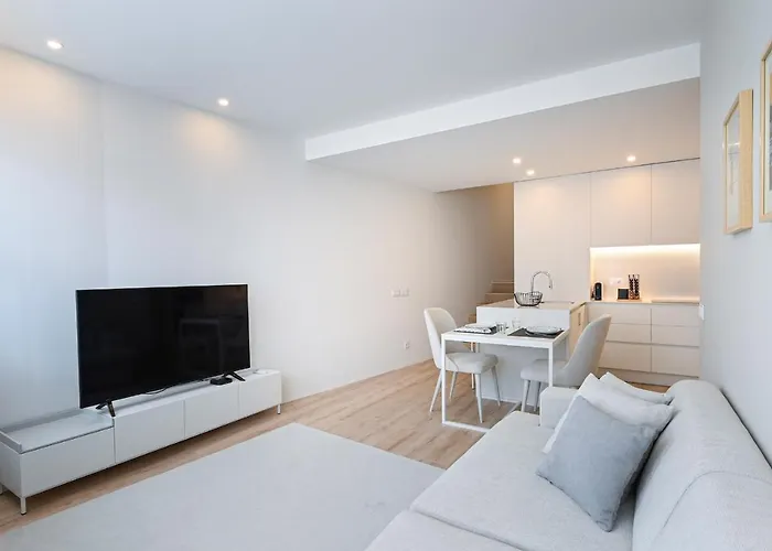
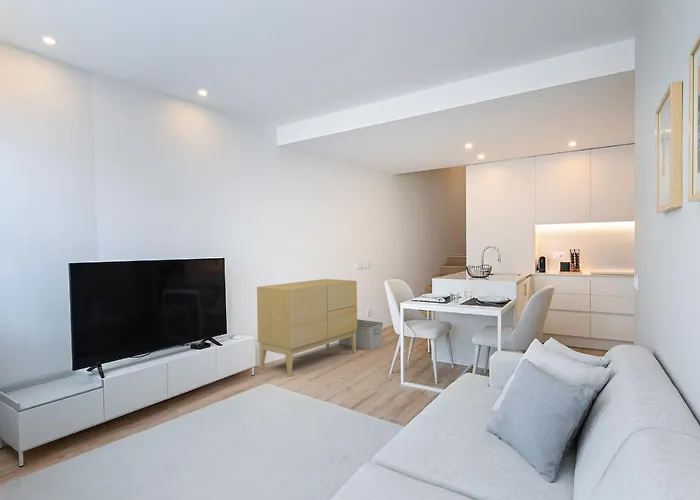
+ sideboard (310, 322)
+ storage bin (359, 333)
